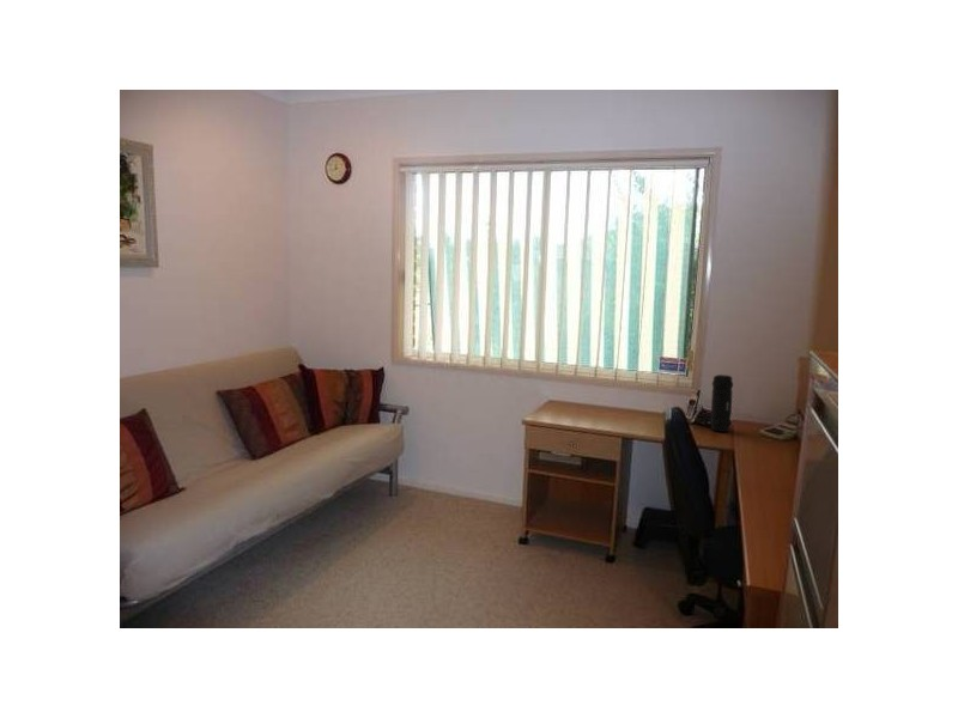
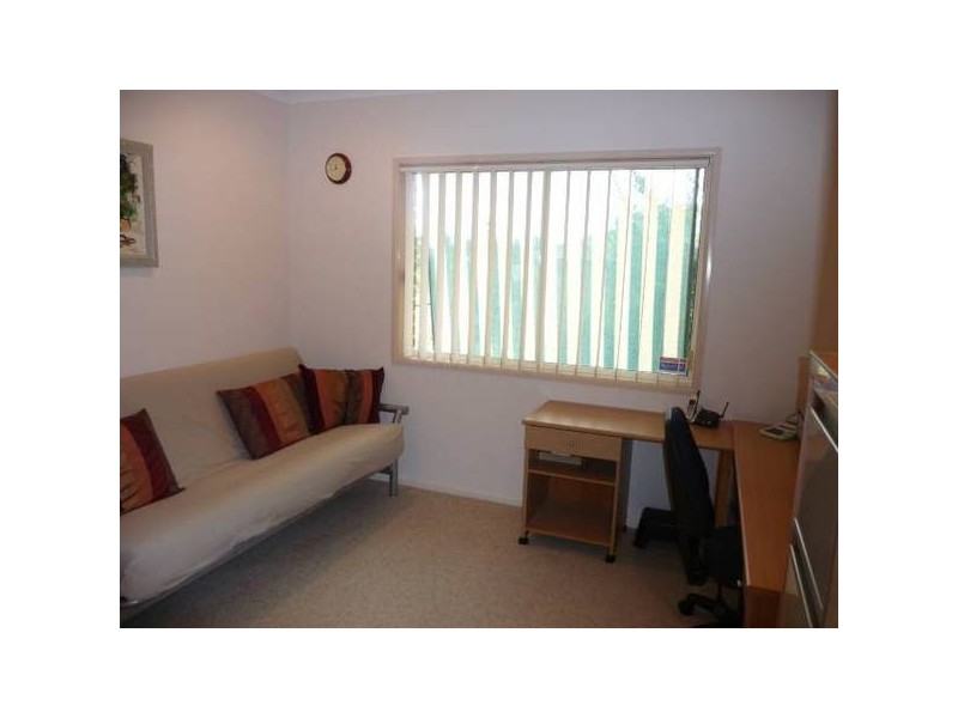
- speaker (721, 402)
